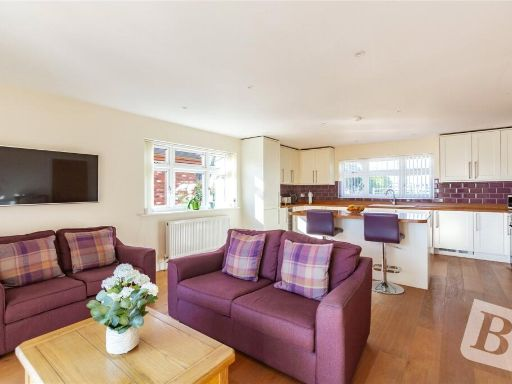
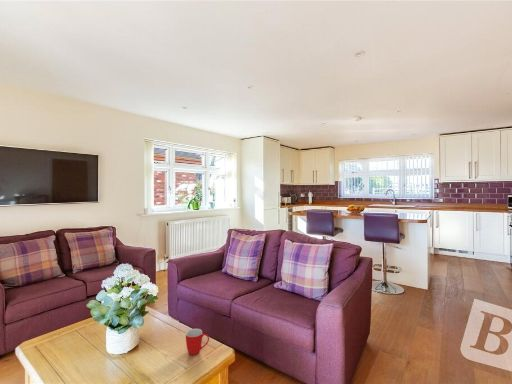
+ mug (197, 342)
